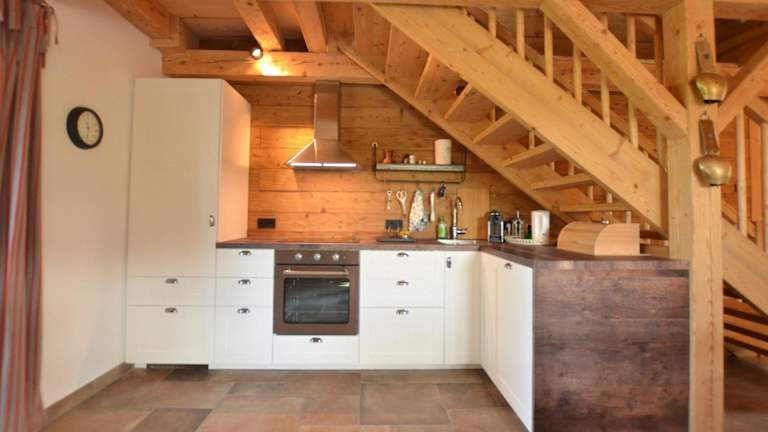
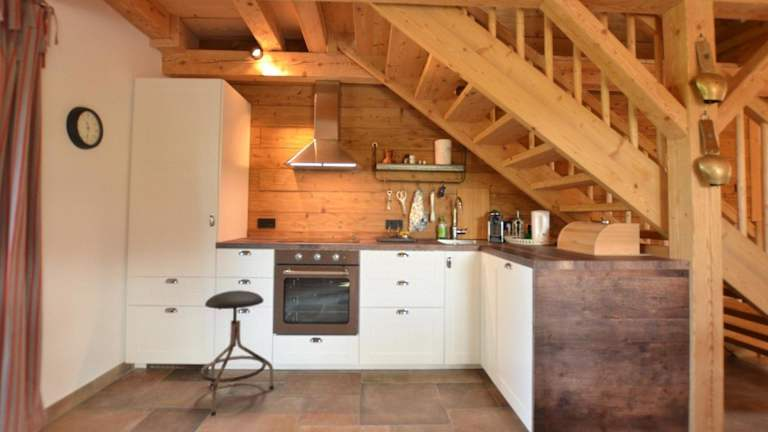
+ stool (231, 342)
